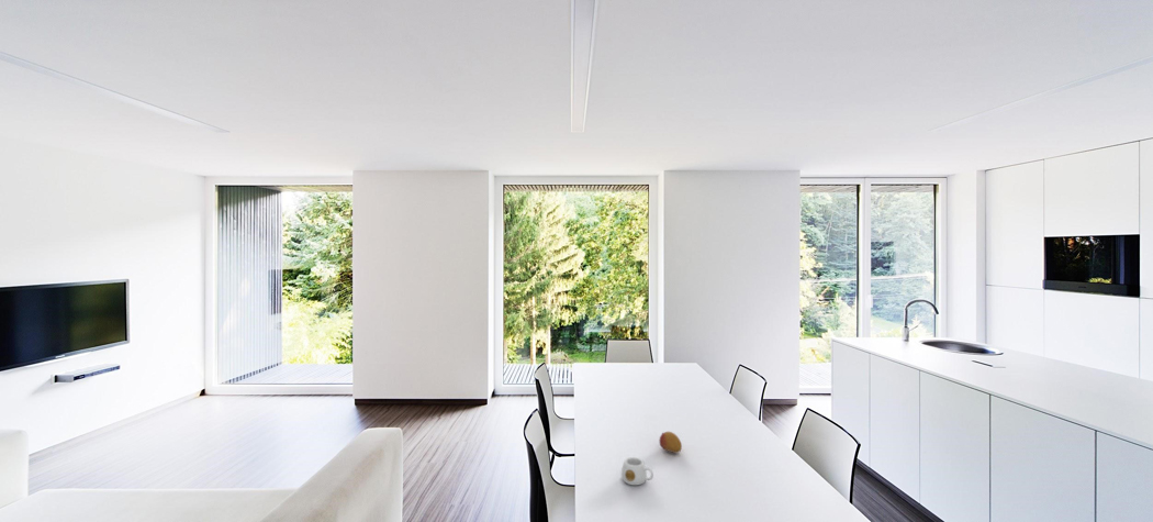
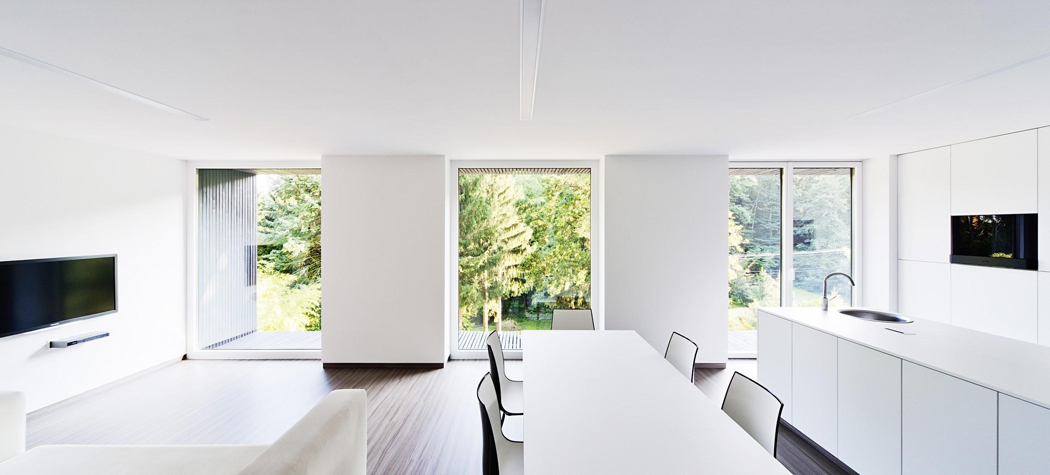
- mug (637, 471)
- fruit (670, 442)
